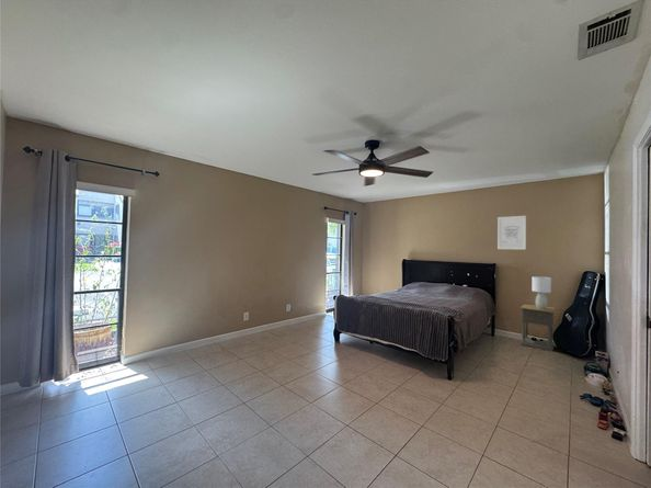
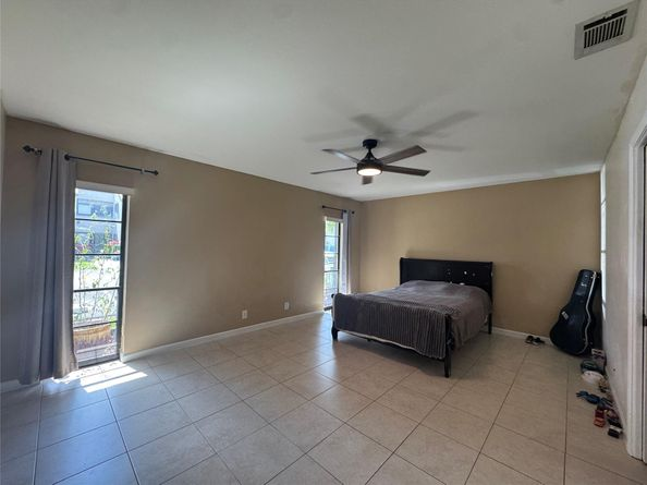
- nightstand (537, 324)
- lamp (540, 293)
- wall art (511, 232)
